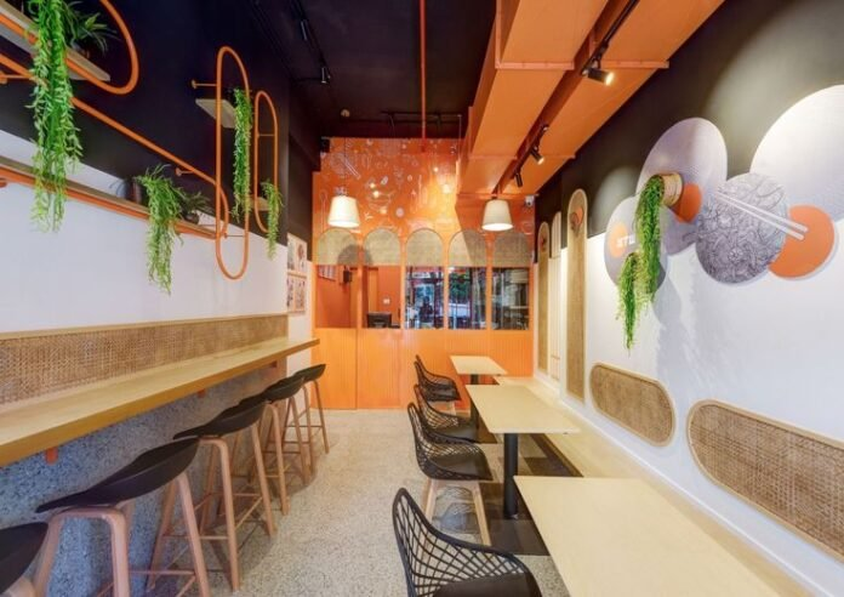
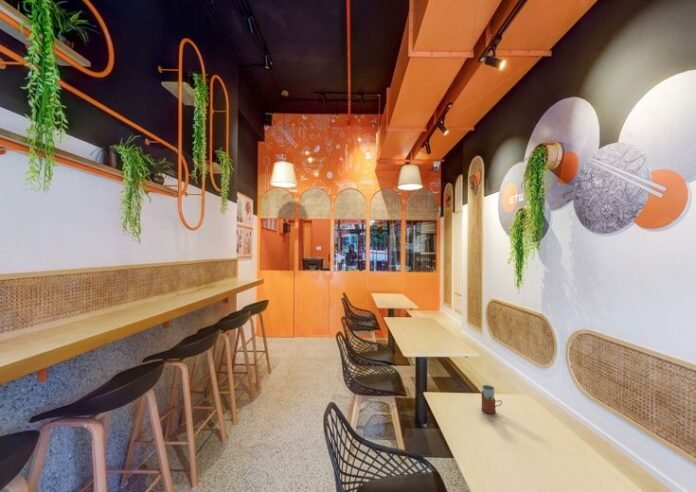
+ drinking glass (491, 399)
